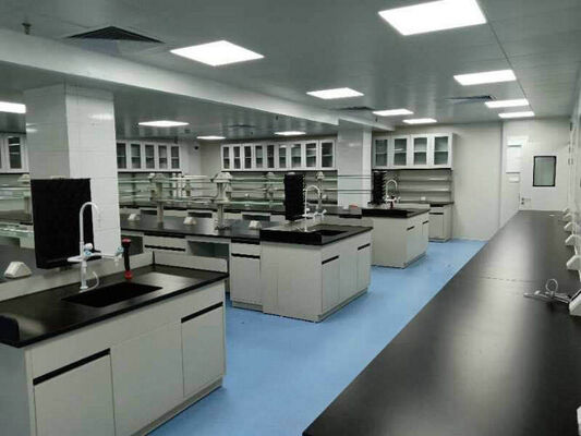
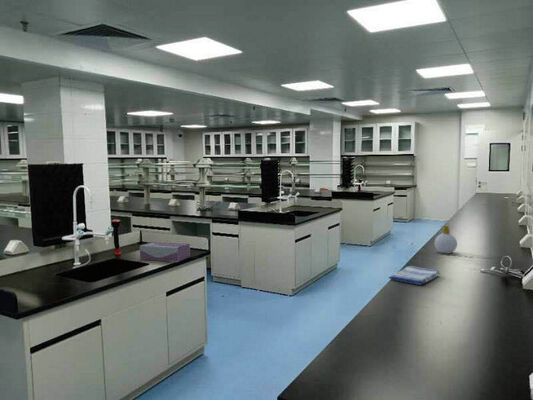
+ dish towel (414, 274)
+ soap bottle (445, 239)
+ tissue box (165, 251)
